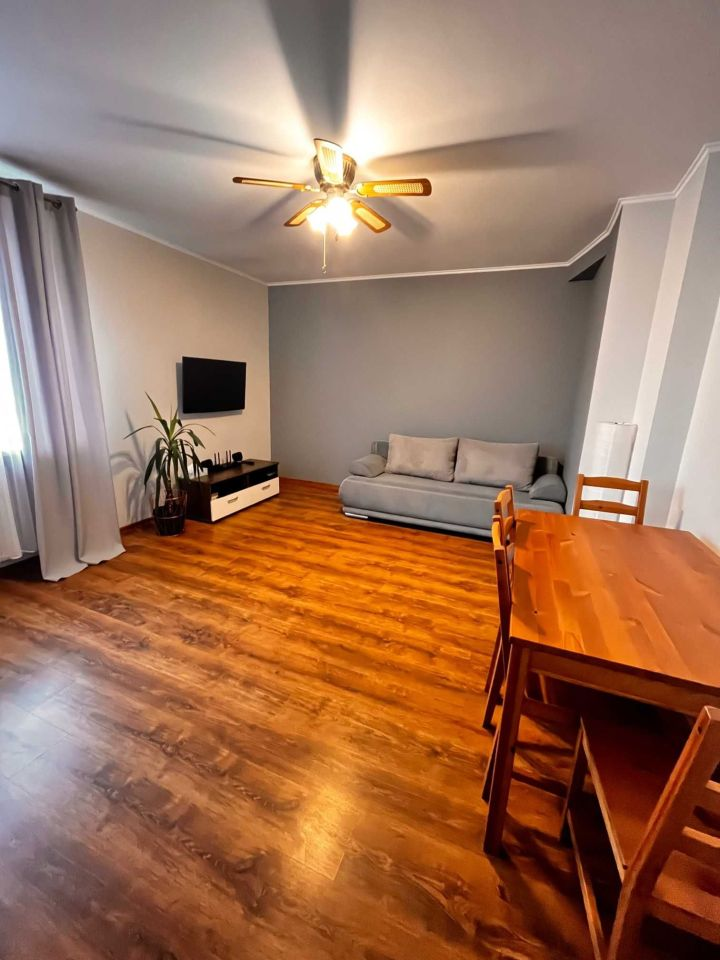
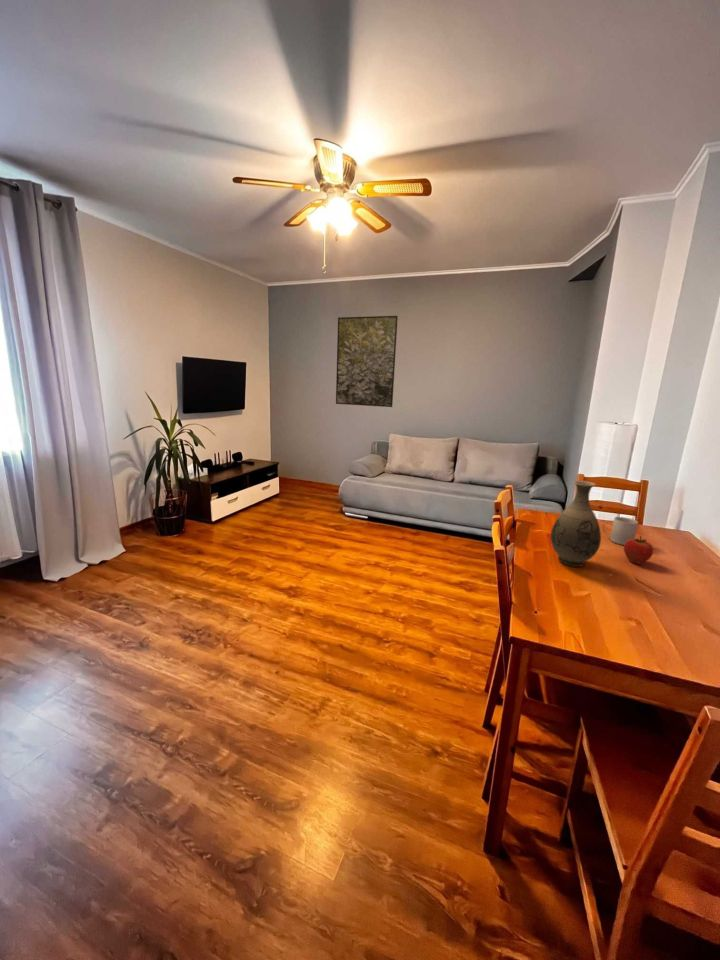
+ mug (618, 529)
+ vase (577, 523)
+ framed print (365, 362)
+ apple (638, 549)
